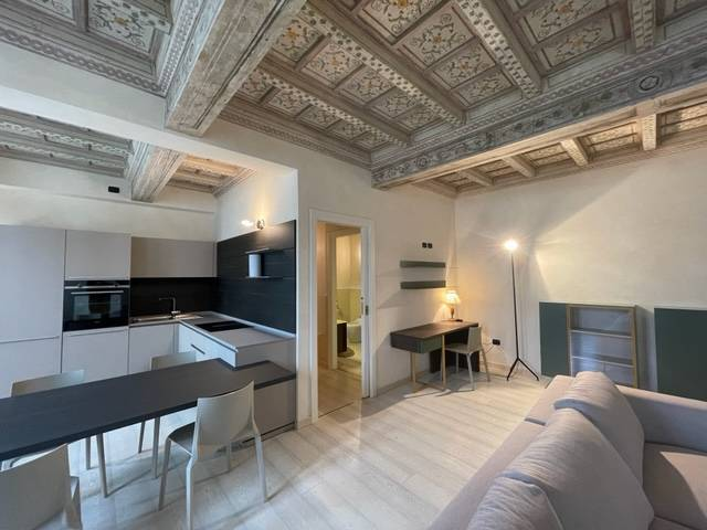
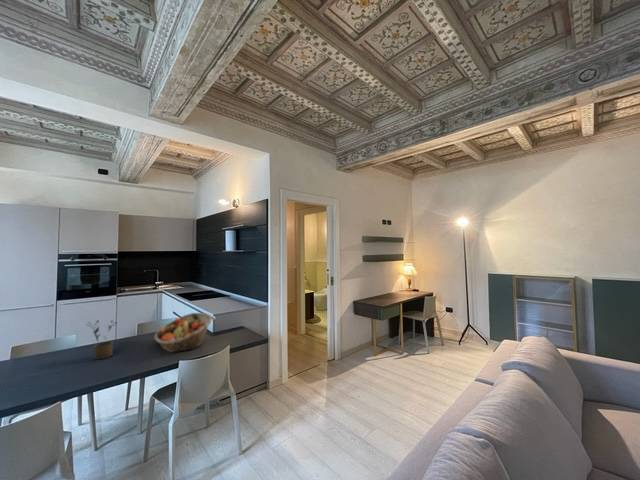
+ potted plant (104, 337)
+ fruit basket (184, 331)
